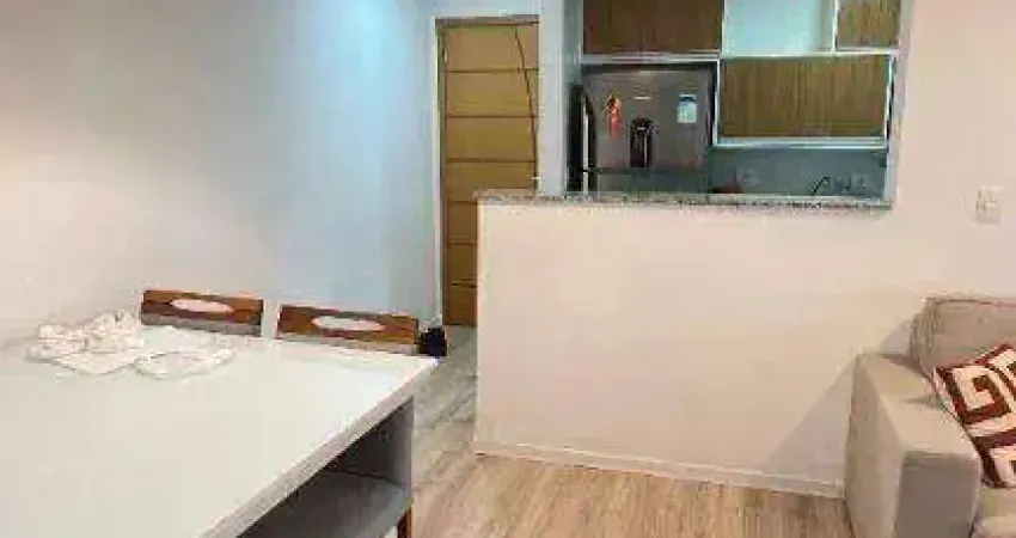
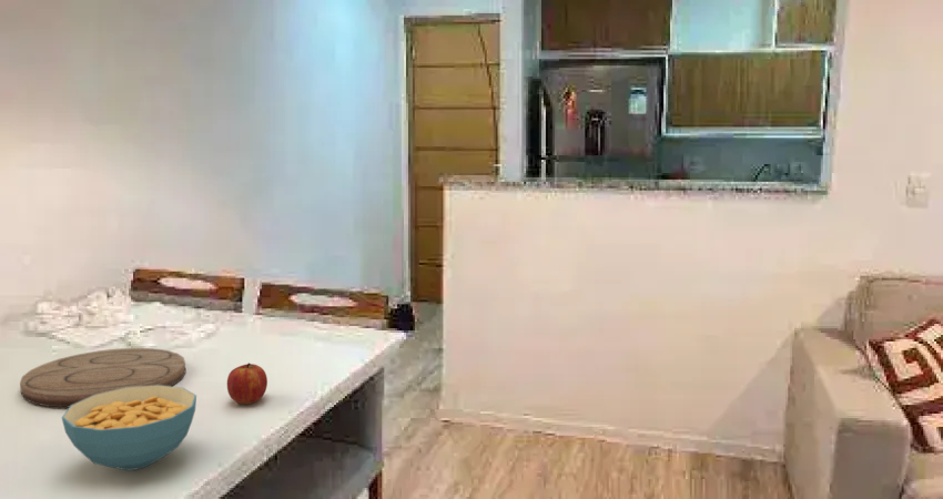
+ fruit (246, 381)
+ cereal bowl (133, 434)
+ cutting board (107, 375)
